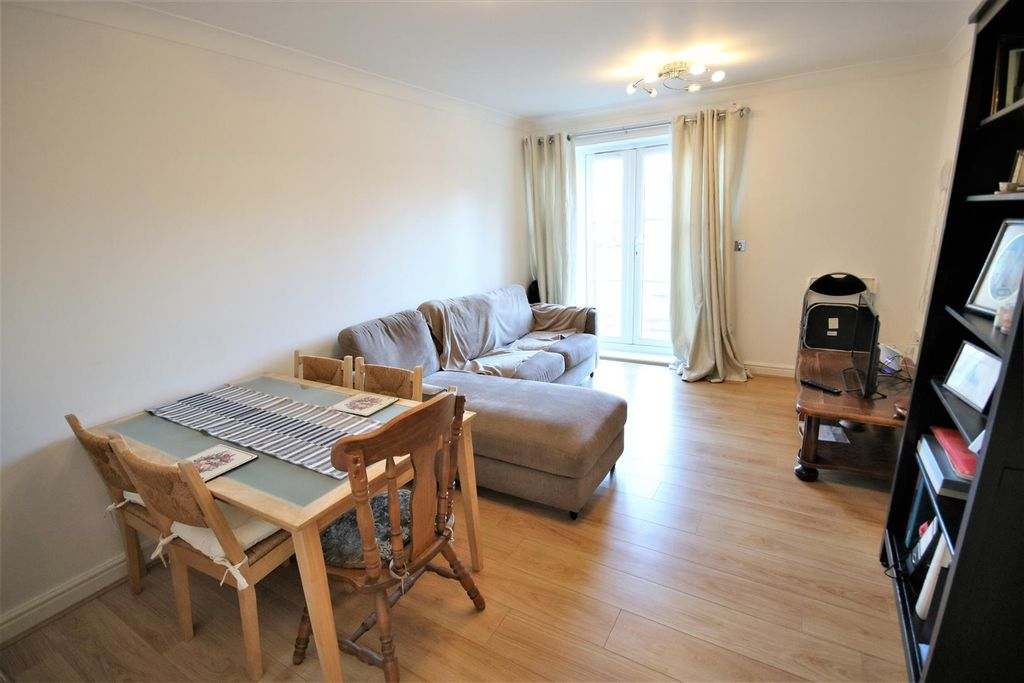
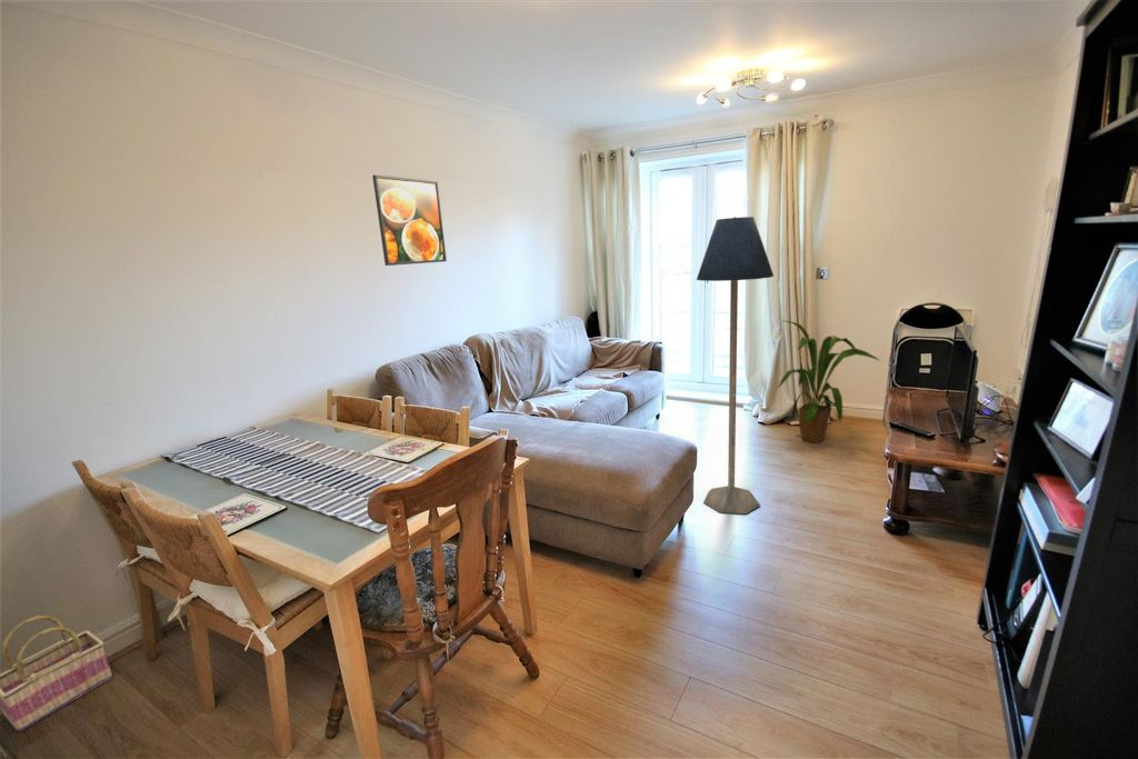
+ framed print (412, 221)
+ basket (48, 661)
+ floor lamp (732, 368)
+ house plant (826, 382)
